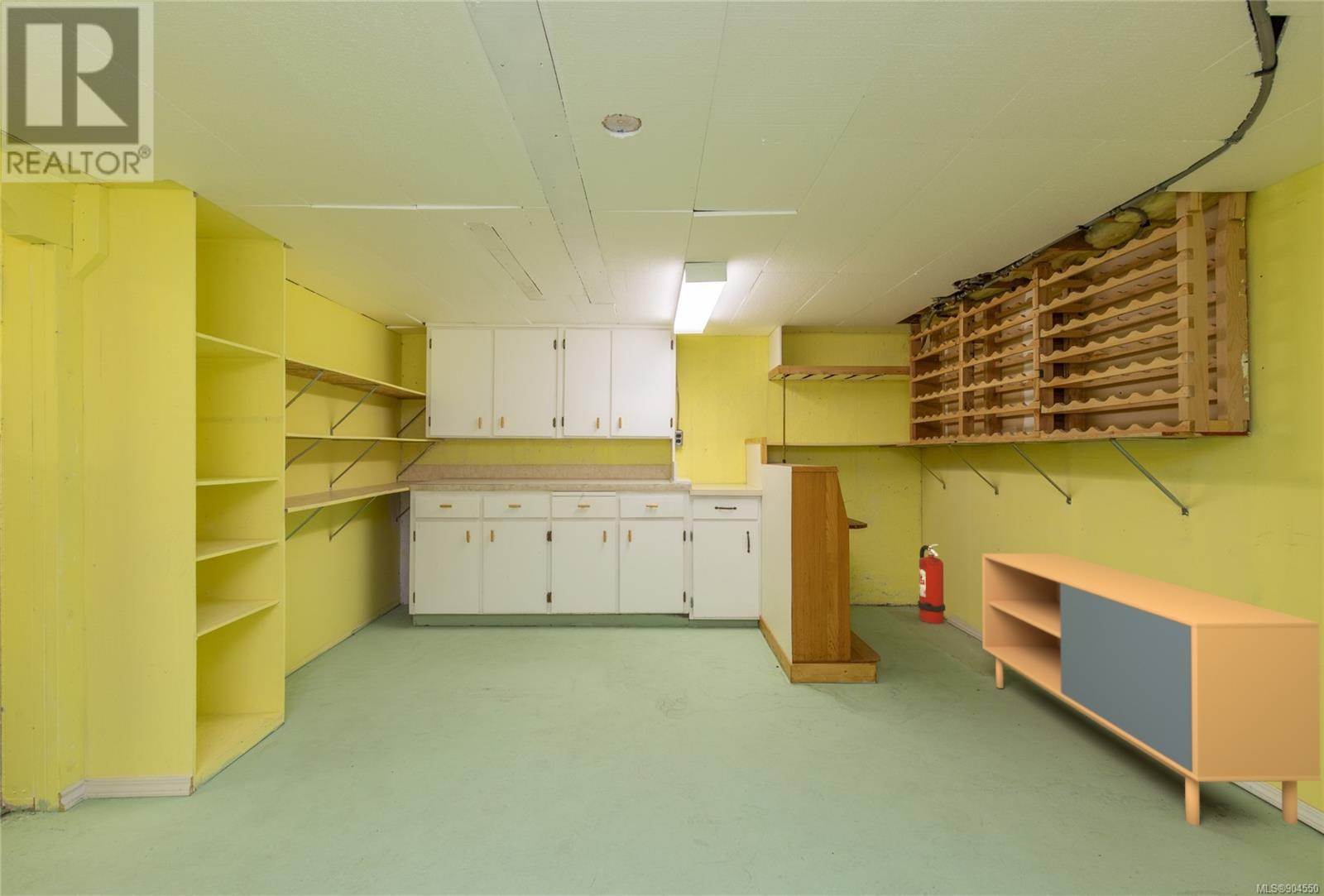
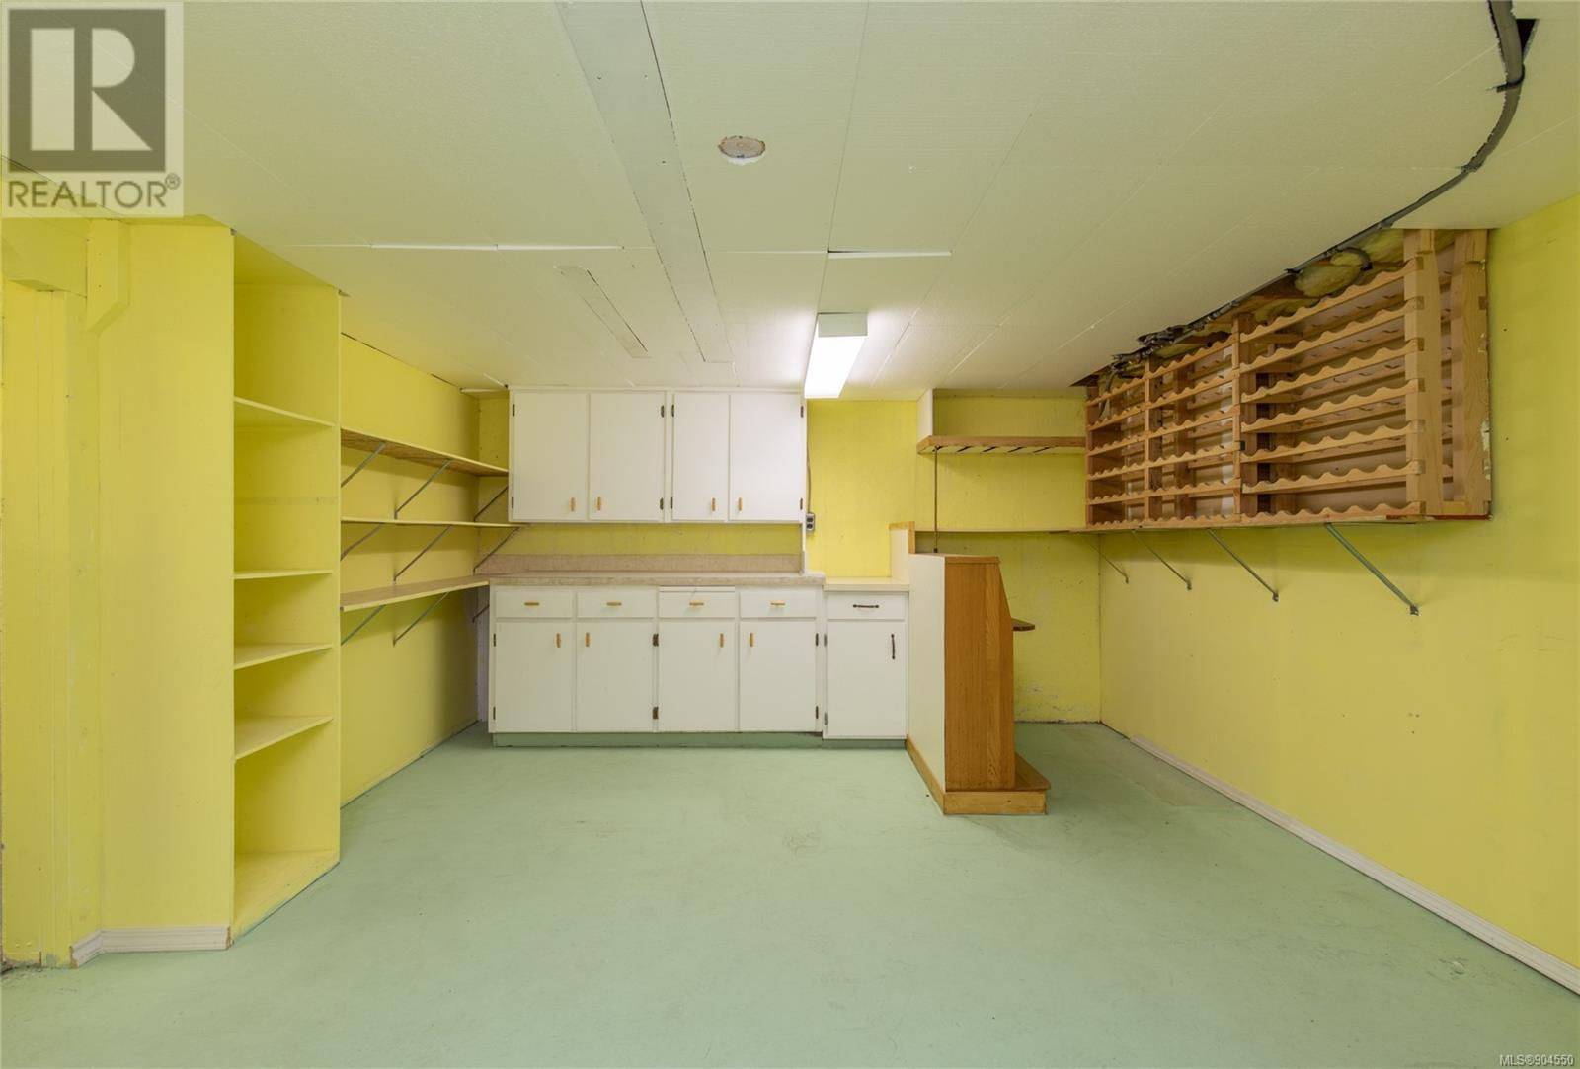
- fire extinguisher (928, 580)
- storage cabinet (1109, 659)
